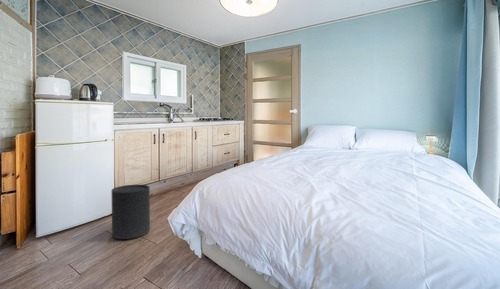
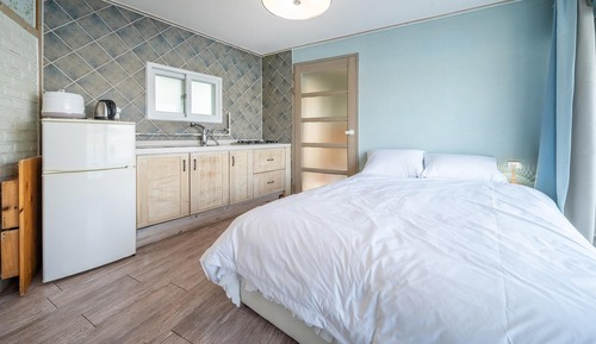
- trash can (131, 209)
